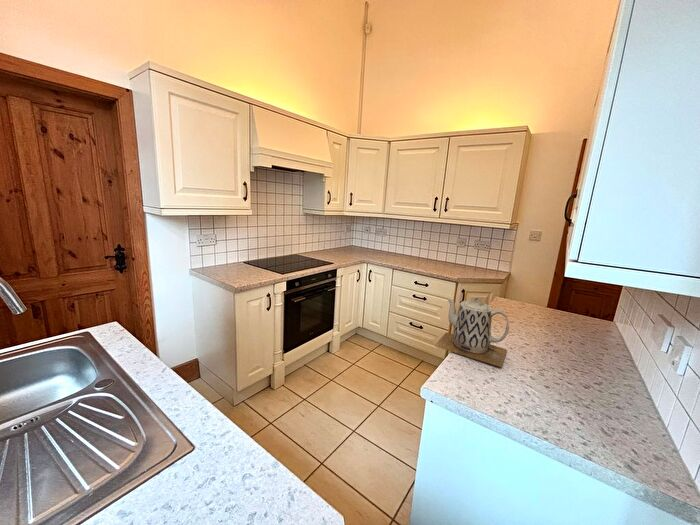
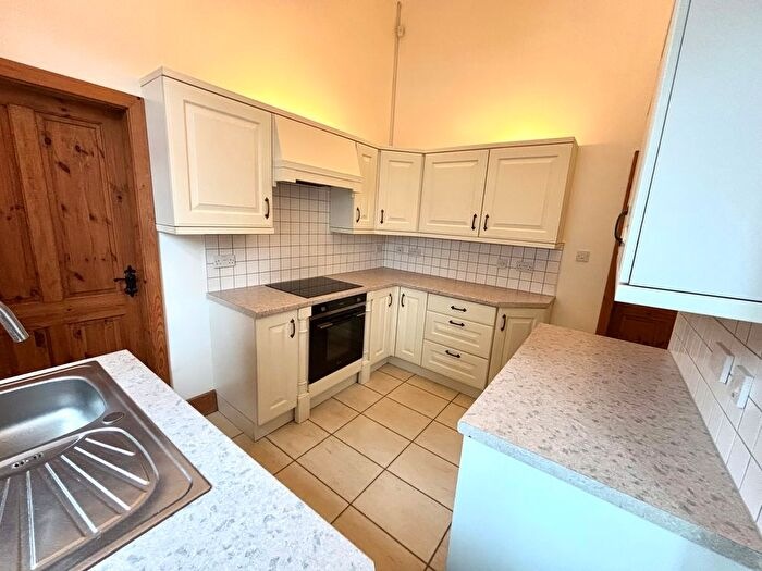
- teapot (474, 323)
